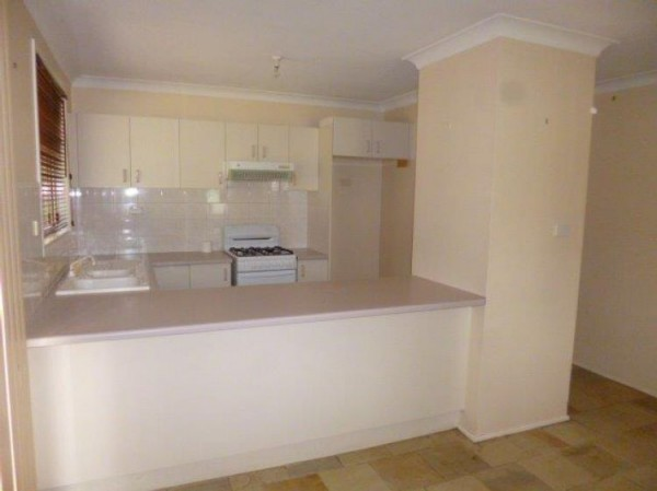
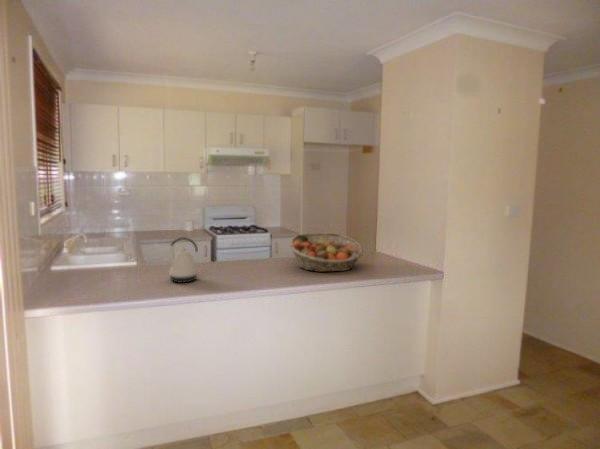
+ kettle (182, 259)
+ fruit basket (325, 251)
